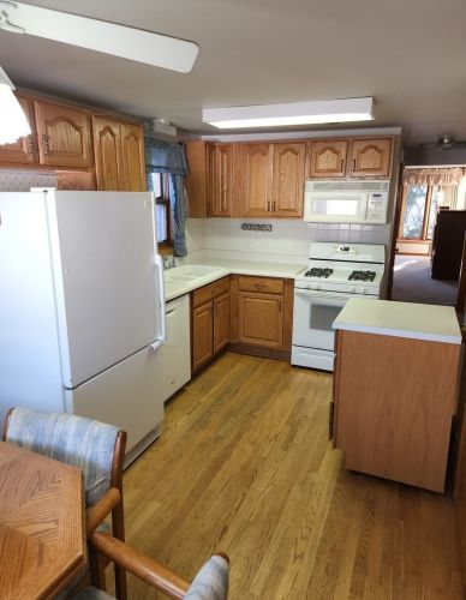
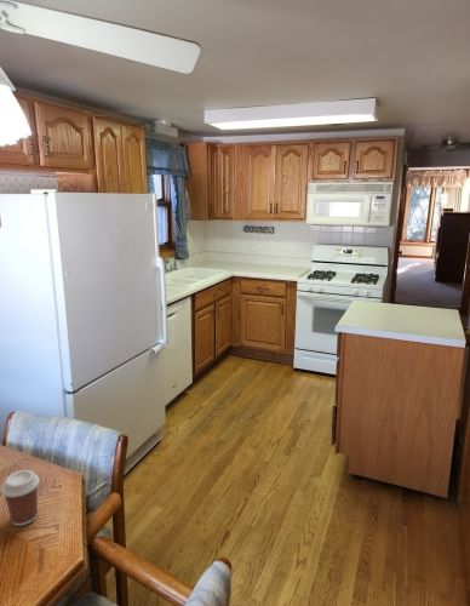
+ coffee cup (22, 497)
